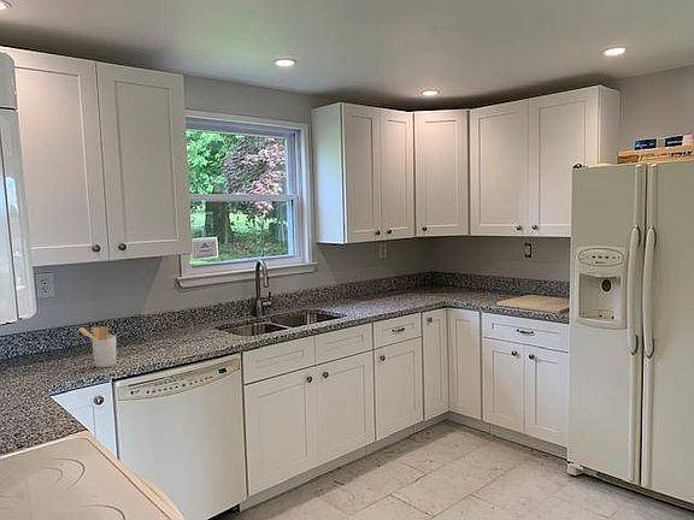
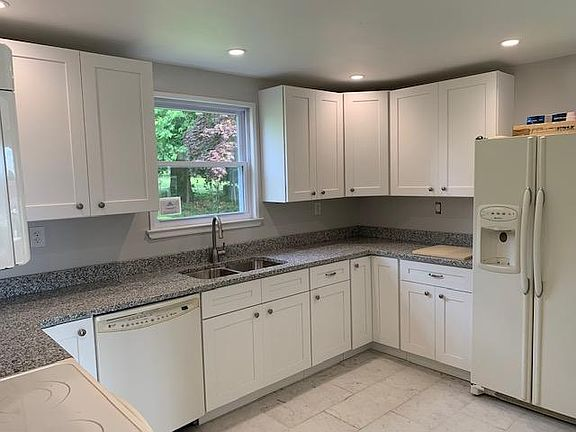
- utensil holder (98, 344)
